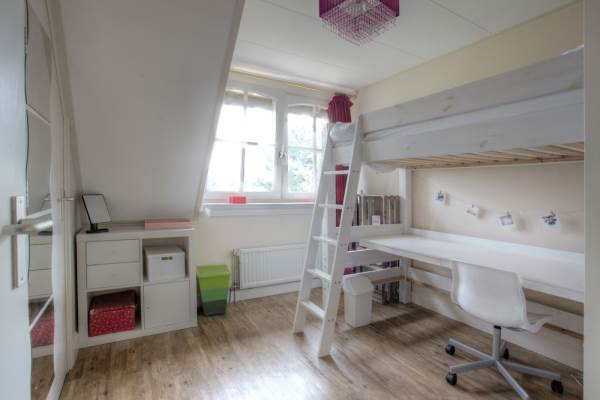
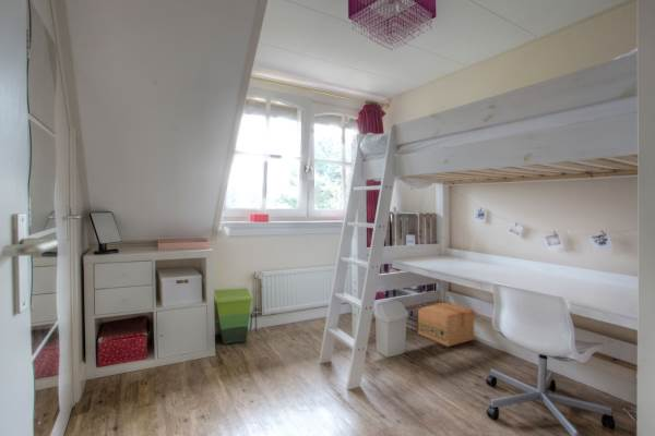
+ cardboard box (445, 322)
